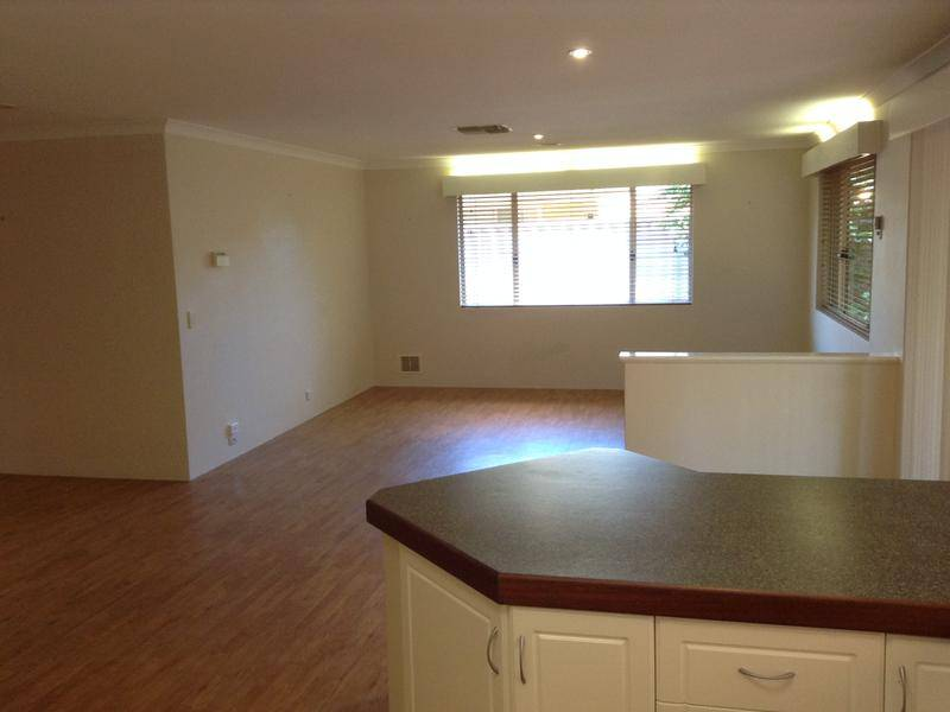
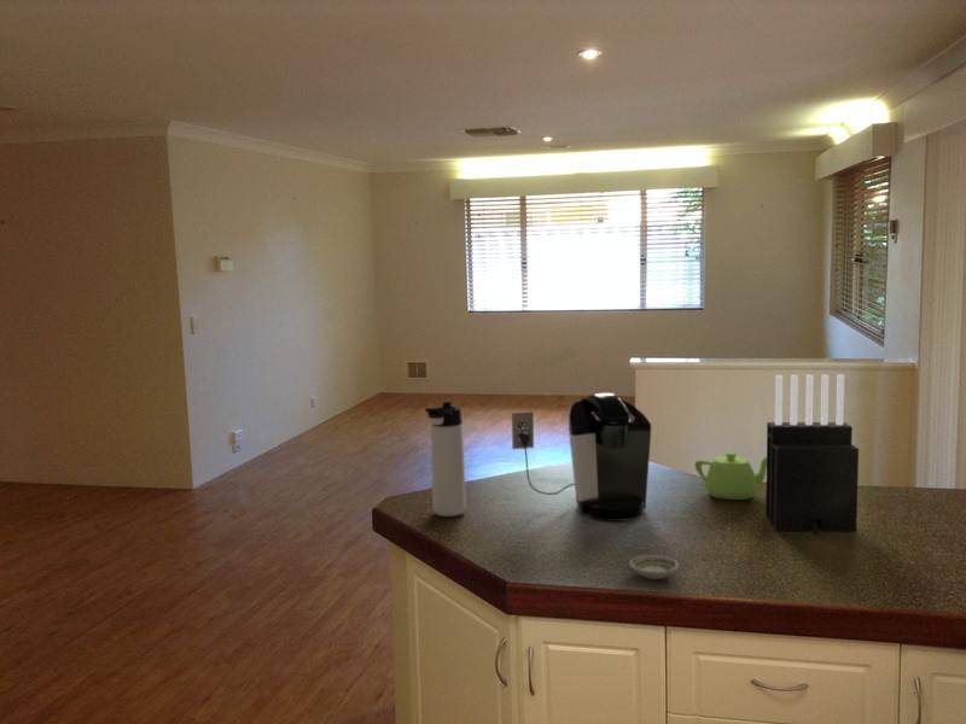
+ coffee maker (584, 453)
+ saucer (653, 568)
+ teapot (733, 474)
+ thermos bottle (443, 460)
+ knife block (811, 451)
